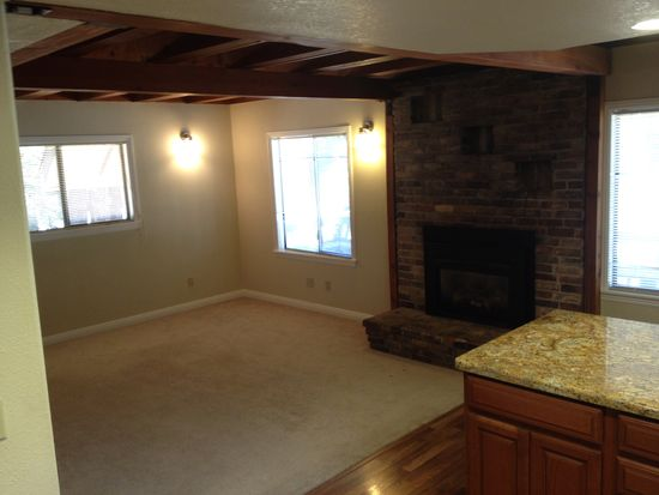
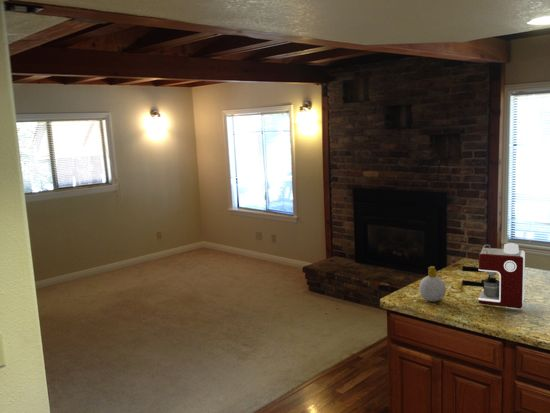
+ soap bottle (432, 283)
+ coffee maker (491, 272)
